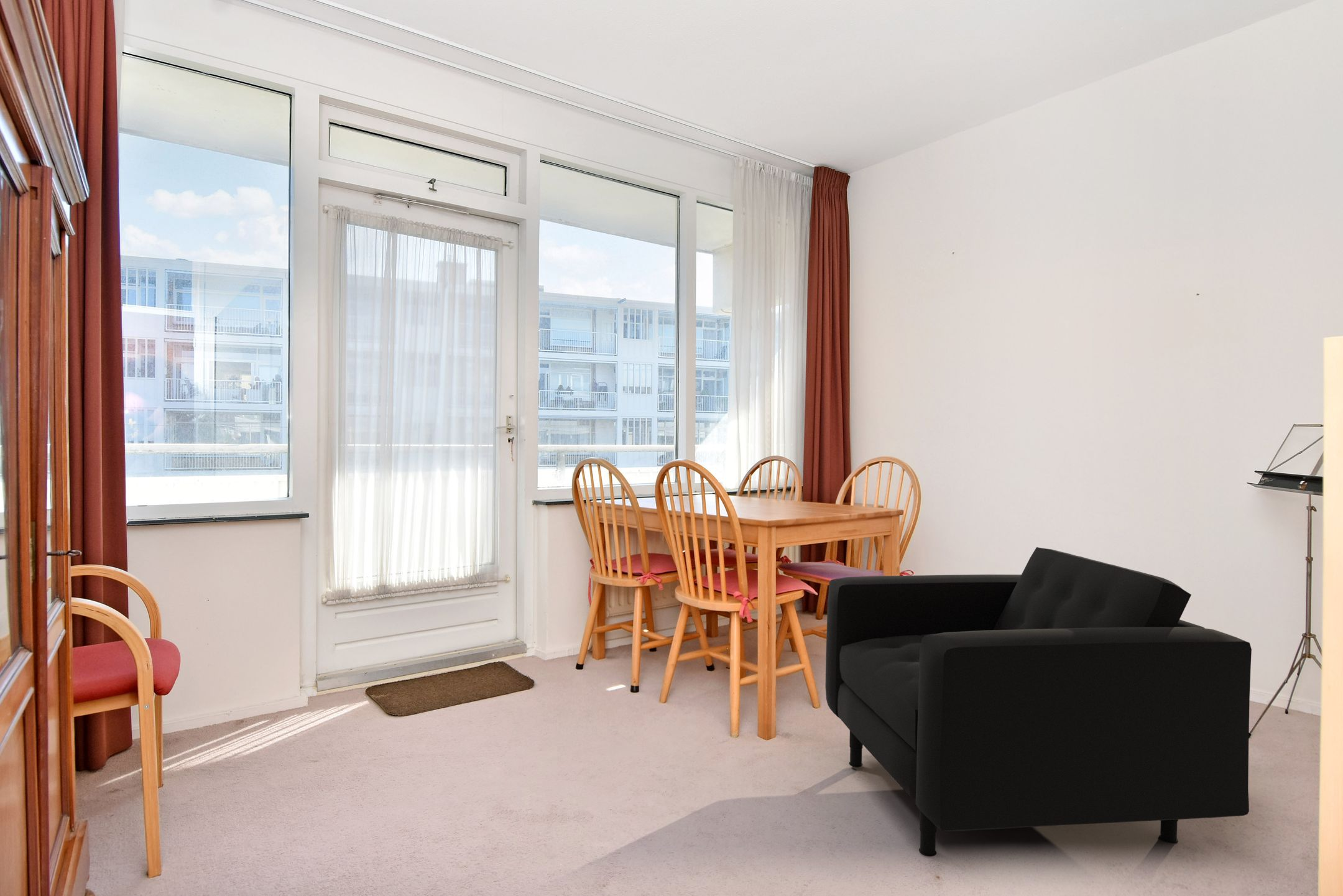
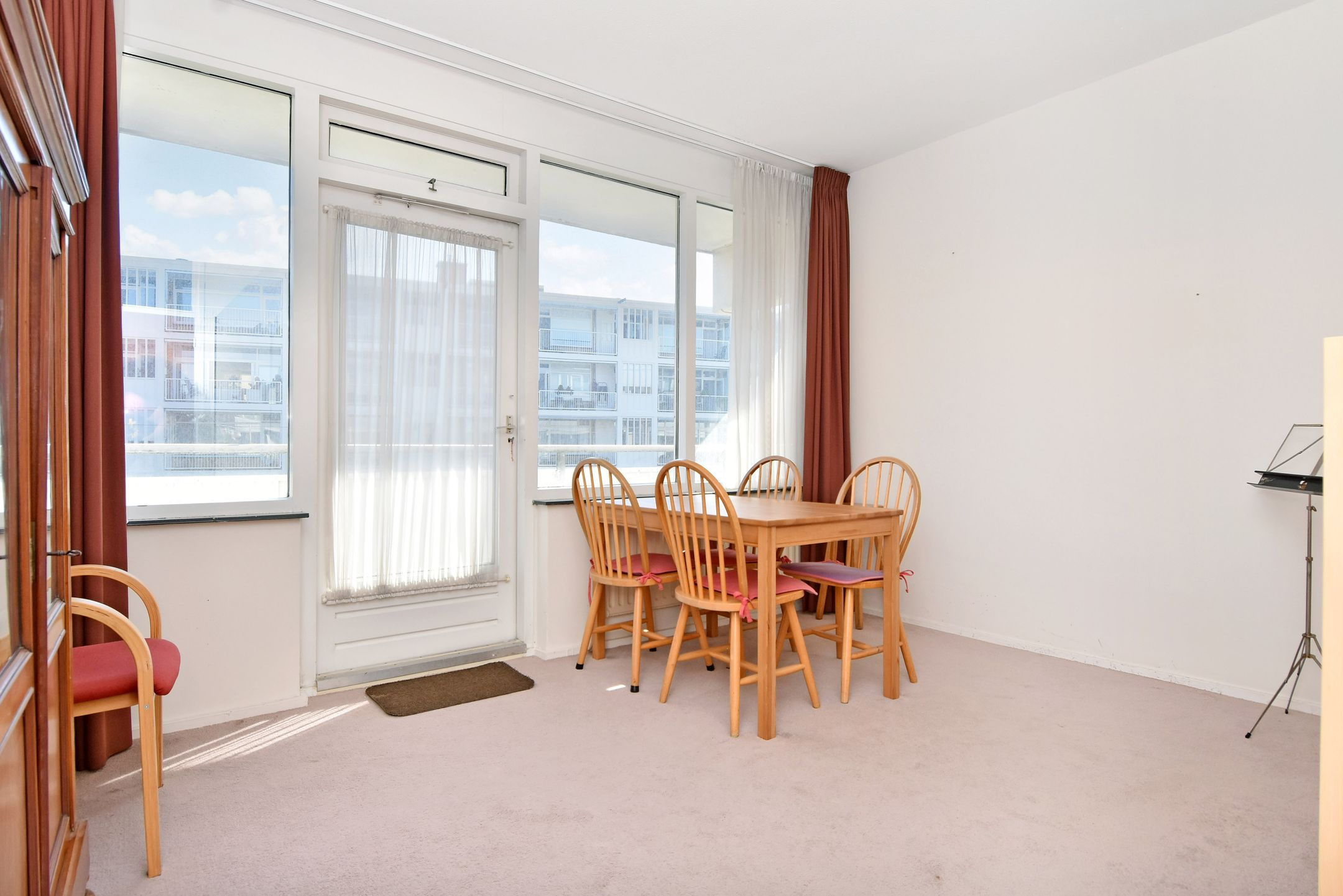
- armchair (1004, 680)
